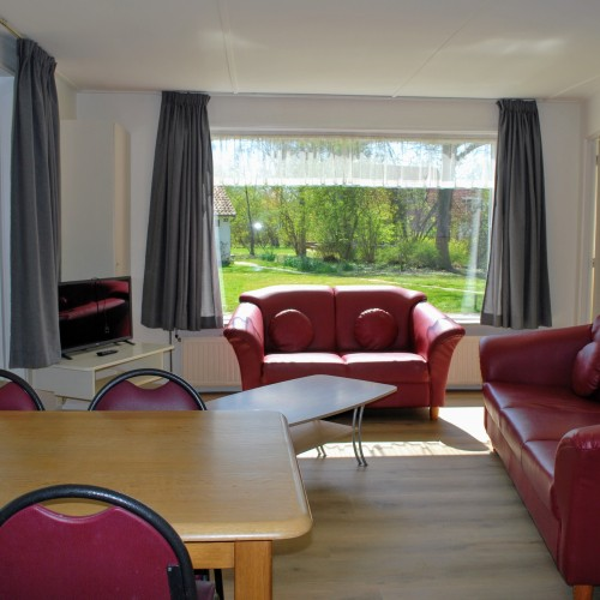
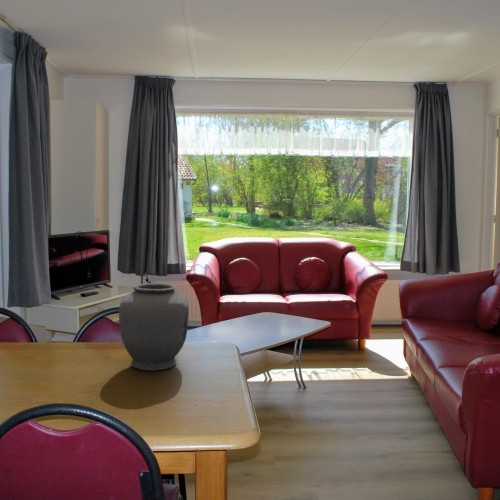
+ vase (154, 325)
